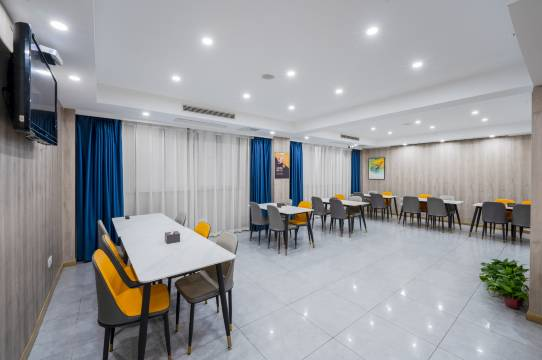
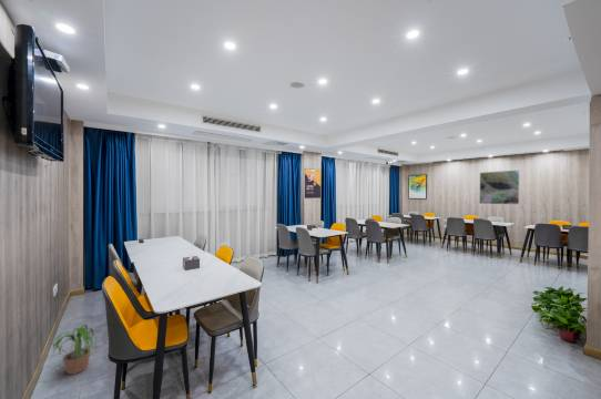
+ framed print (498, 187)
+ potted plant (73, 350)
